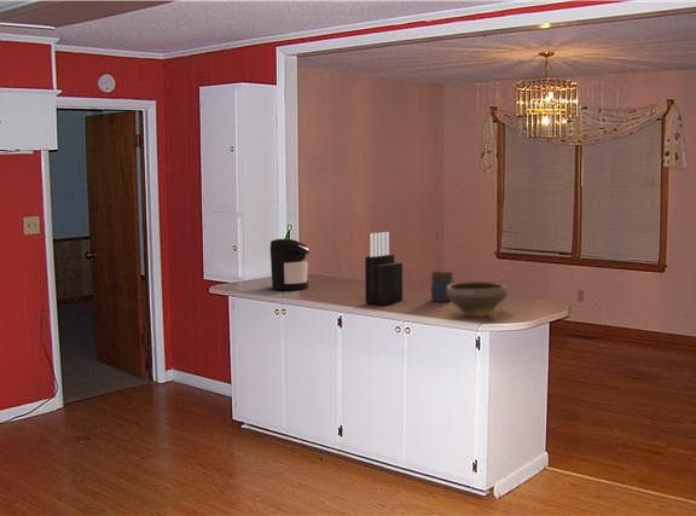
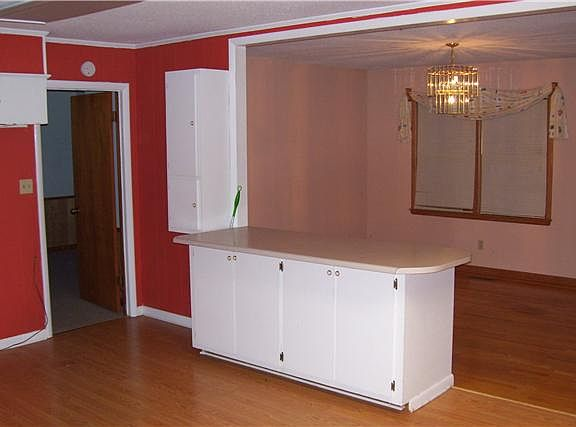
- coffee maker (291, 262)
- bowl (476, 298)
- jar (442, 285)
- knife block (385, 267)
